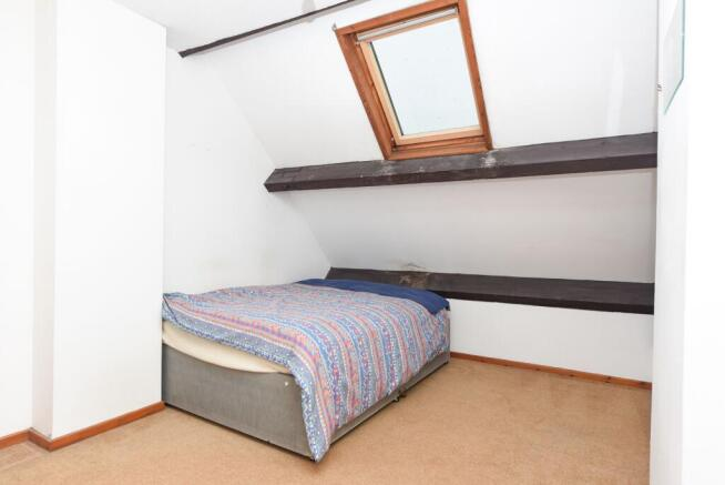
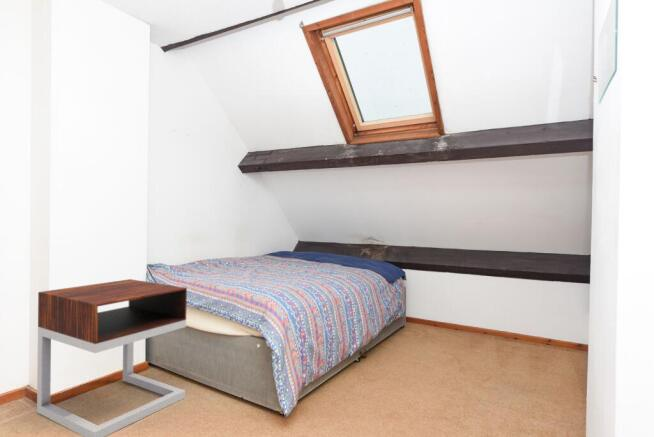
+ nightstand (114, 347)
